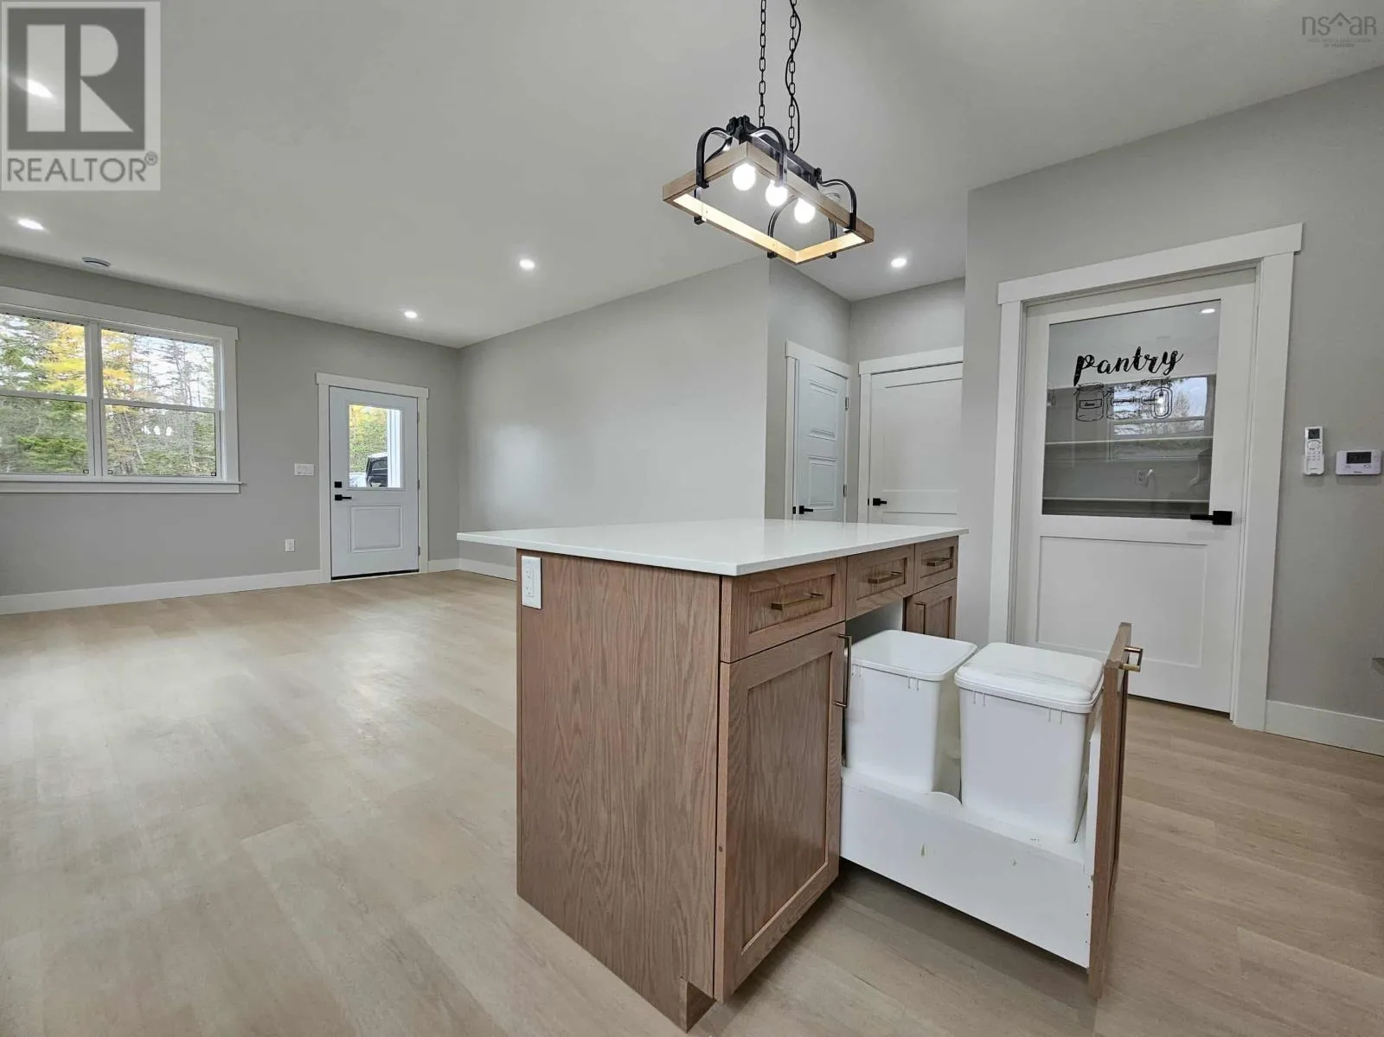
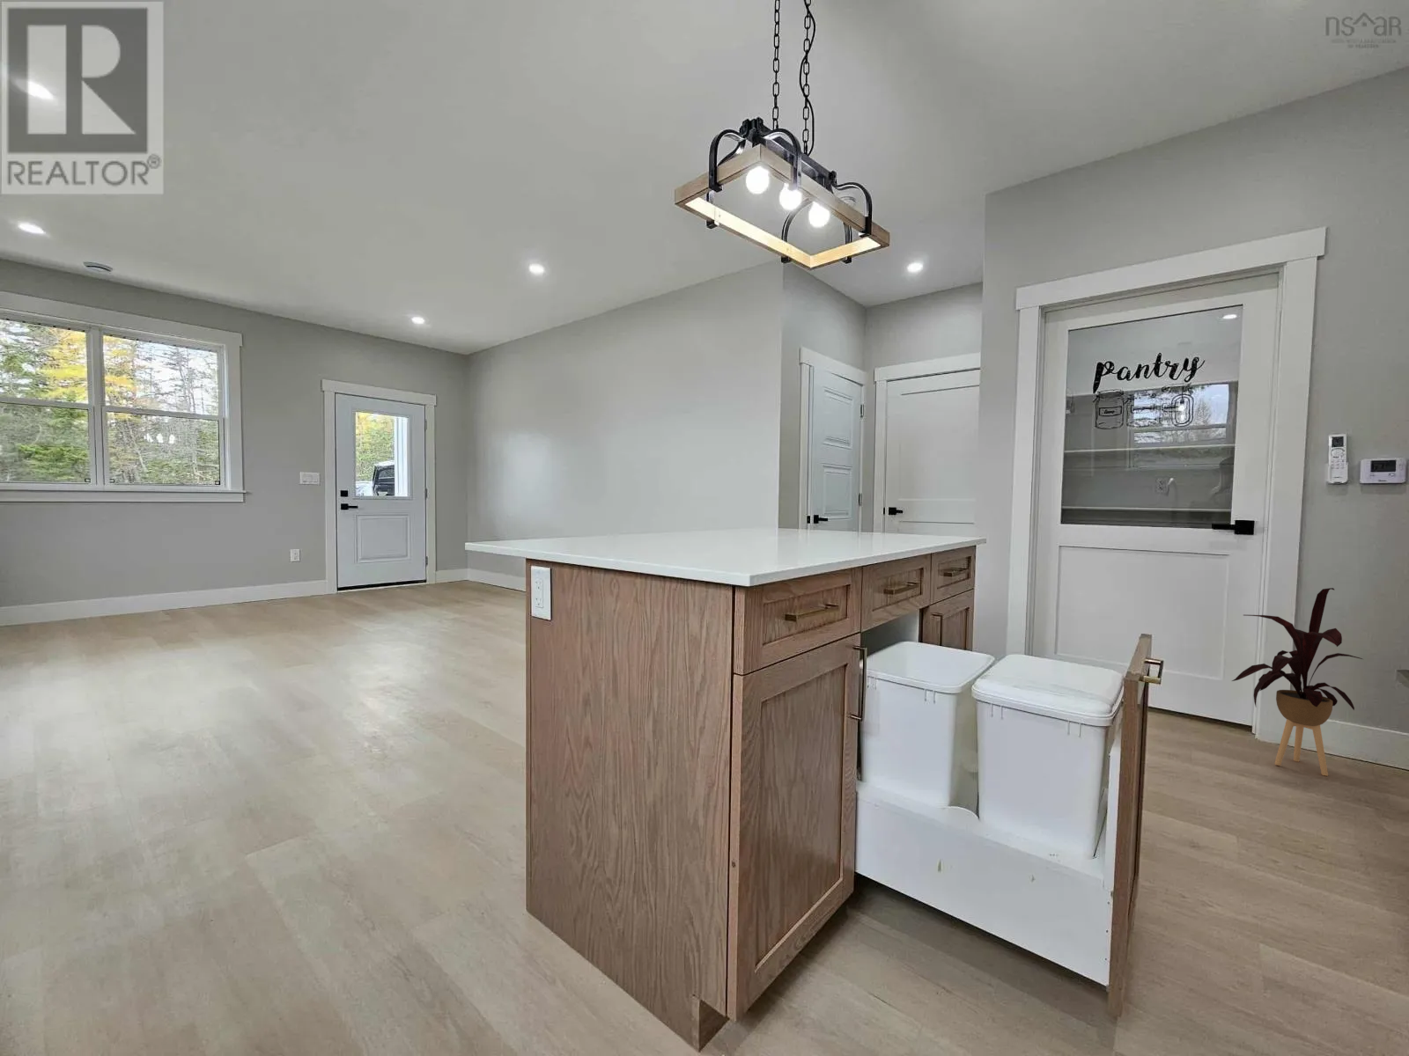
+ house plant (1291, 674)
